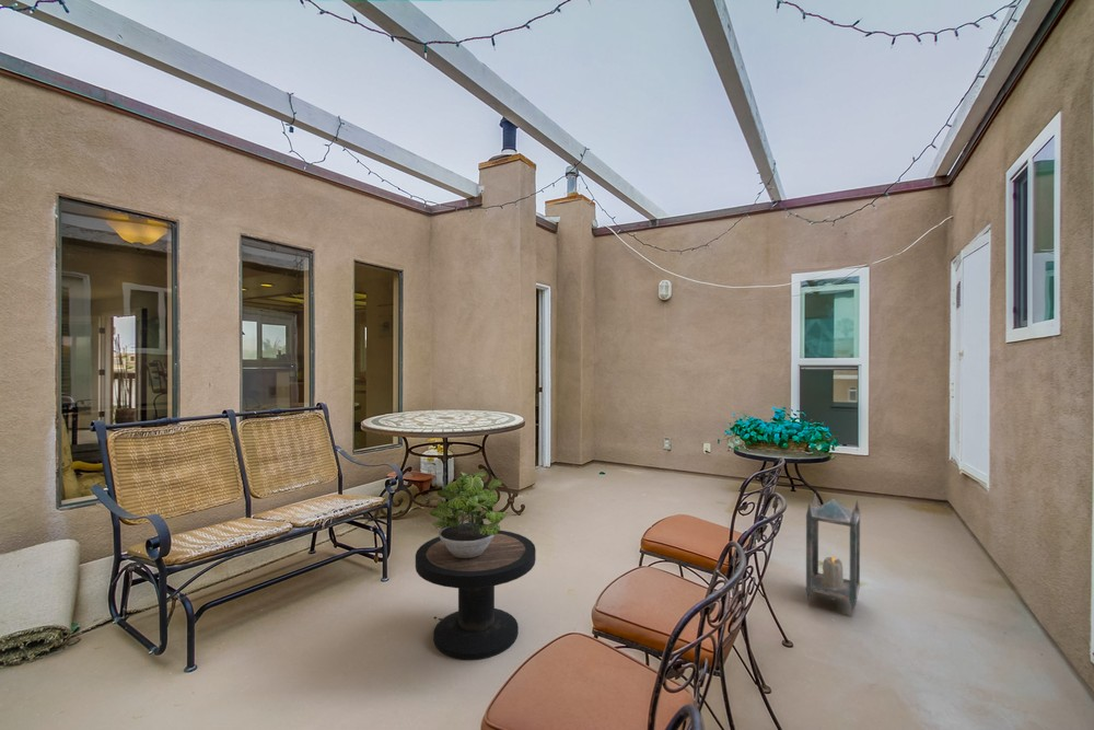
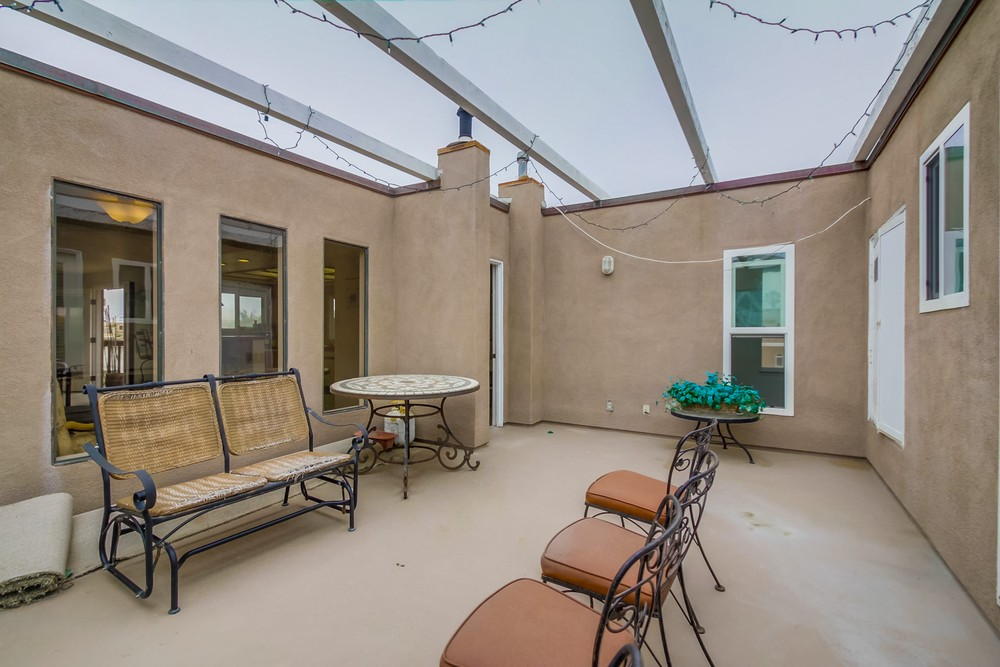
- side table (476, 591)
- lantern (833, 557)
- potted plant (465, 510)
